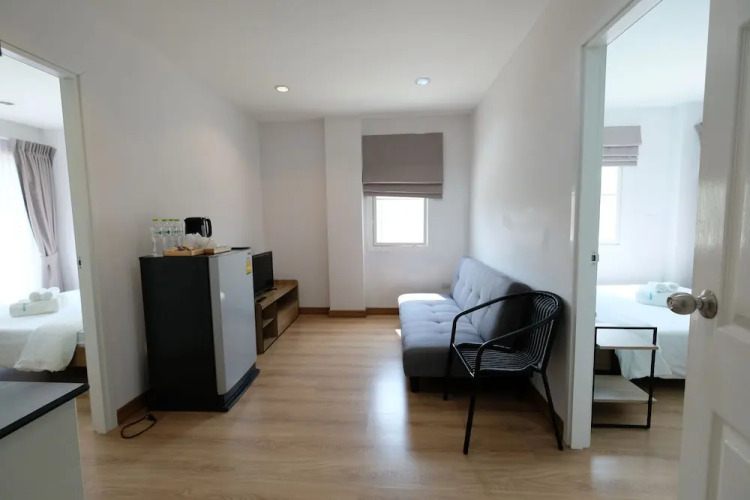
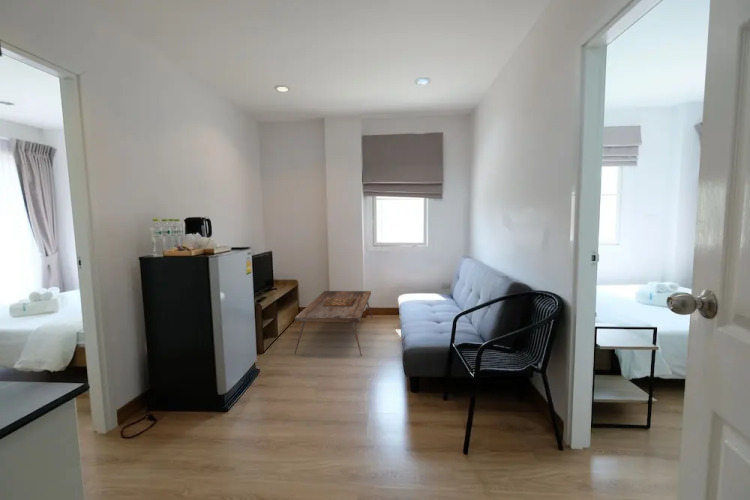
+ coffee table (339, 316)
